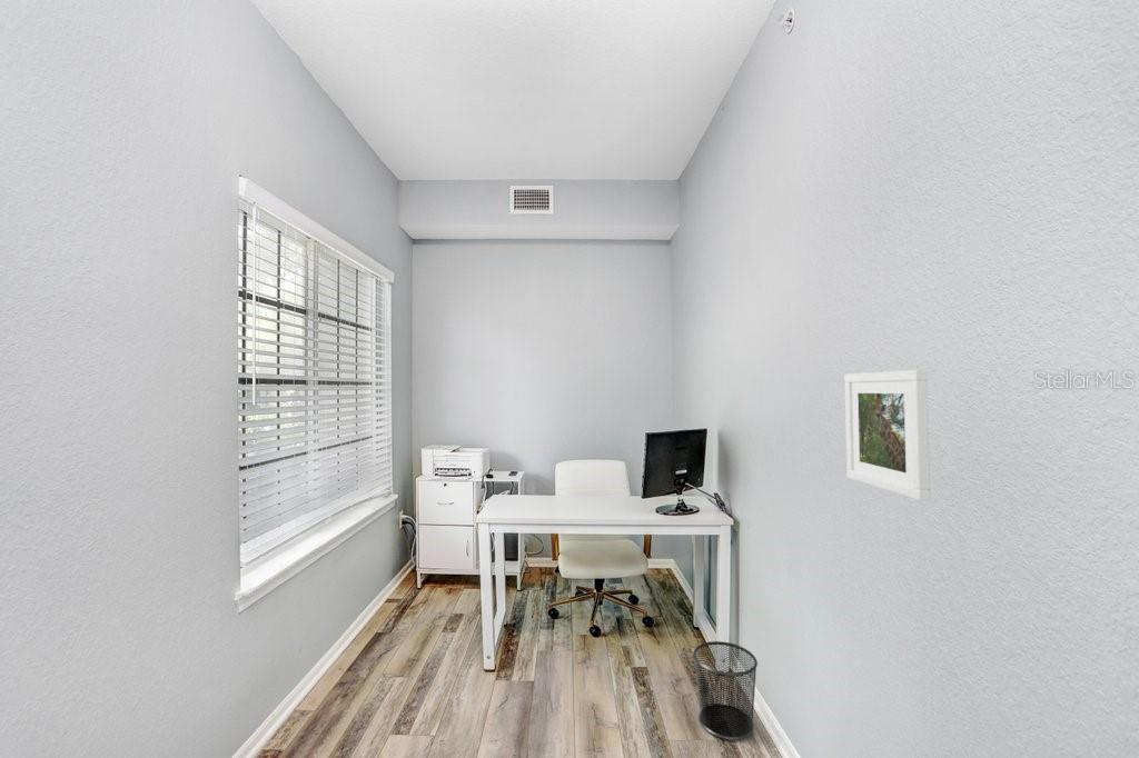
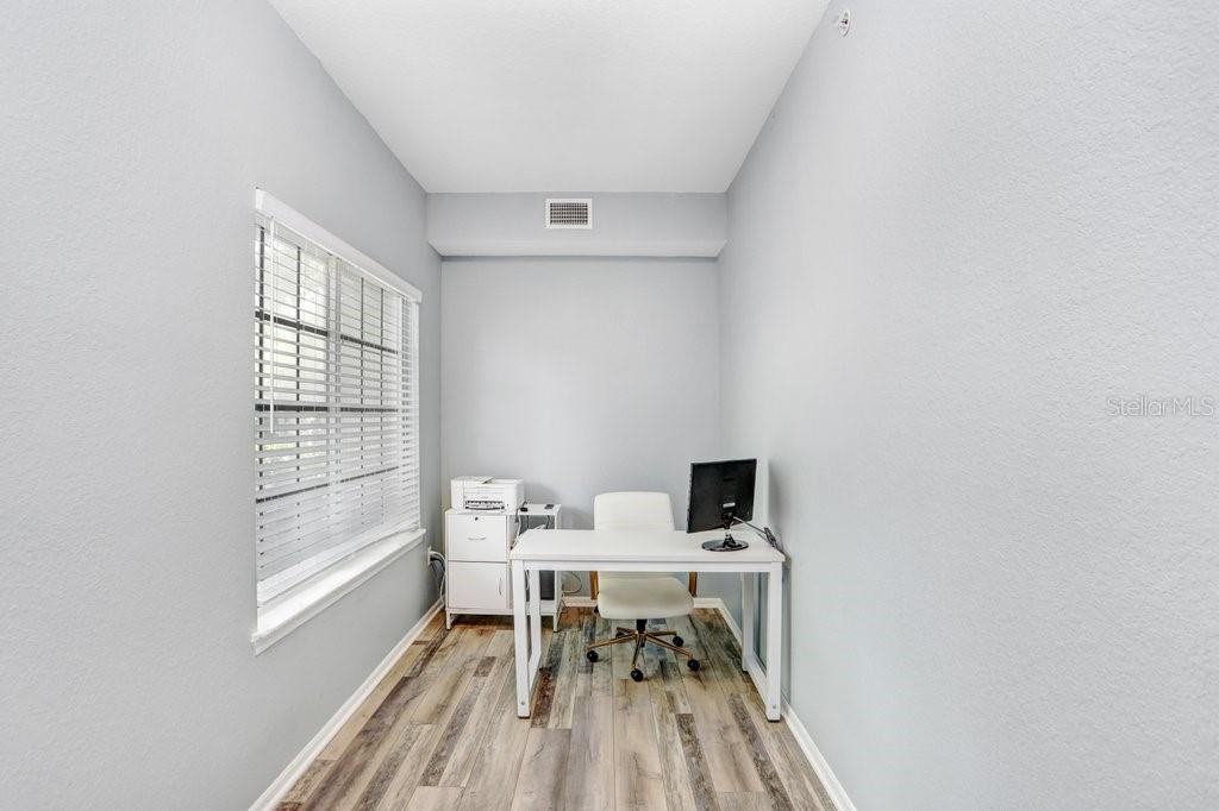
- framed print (882, 429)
- waste bin (725, 688)
